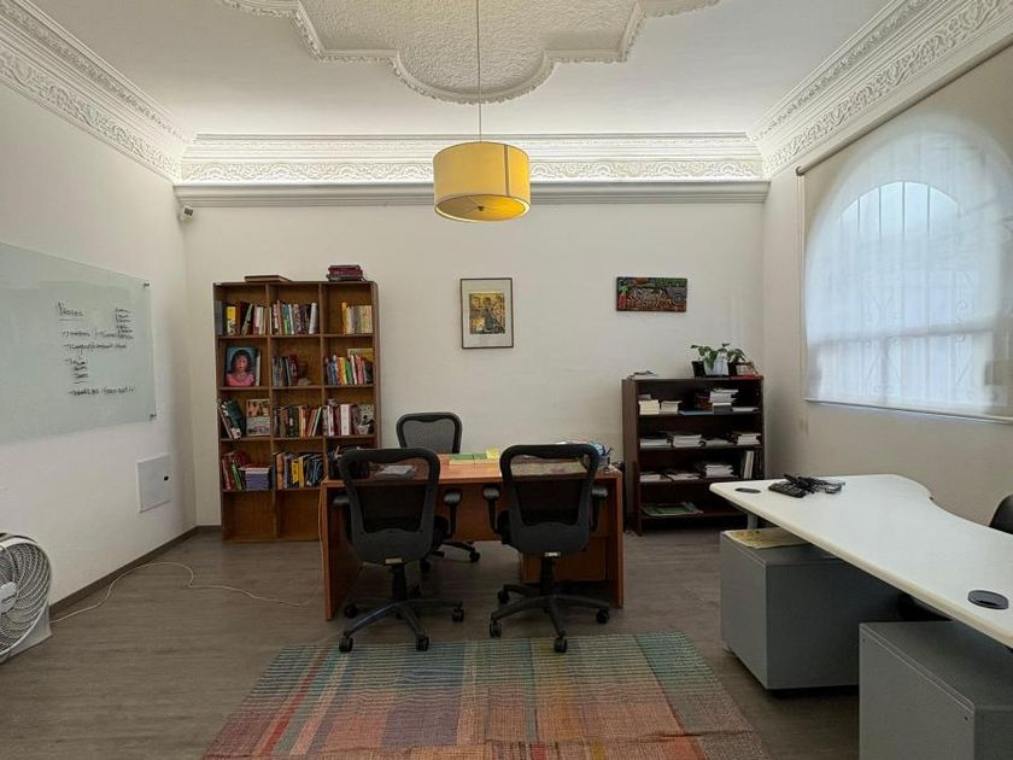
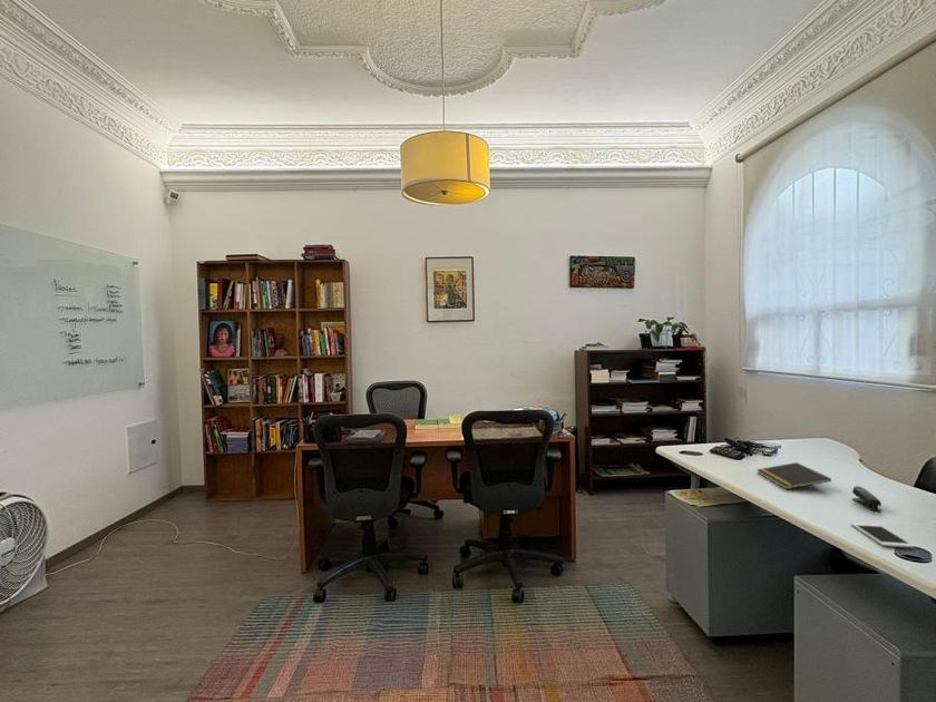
+ notepad (791, 475)
+ cell phone (880, 534)
+ stapler (866, 497)
